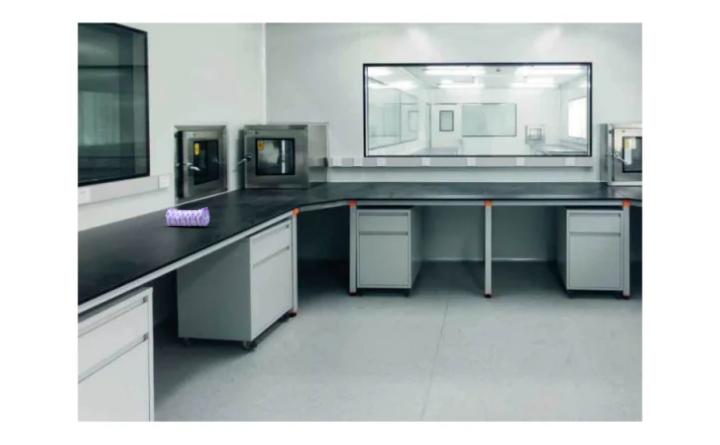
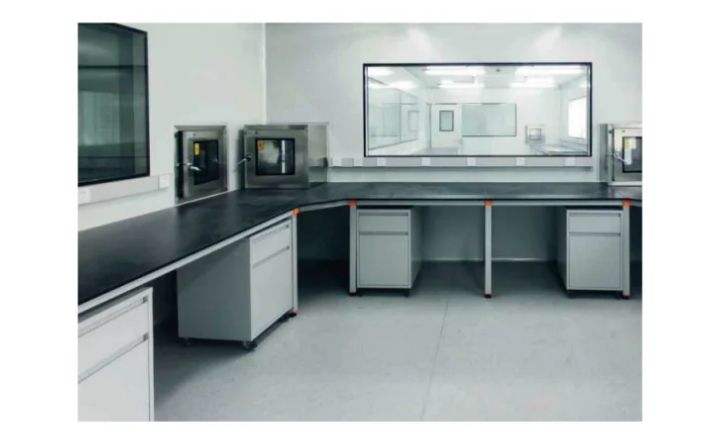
- pencil case (187, 216)
